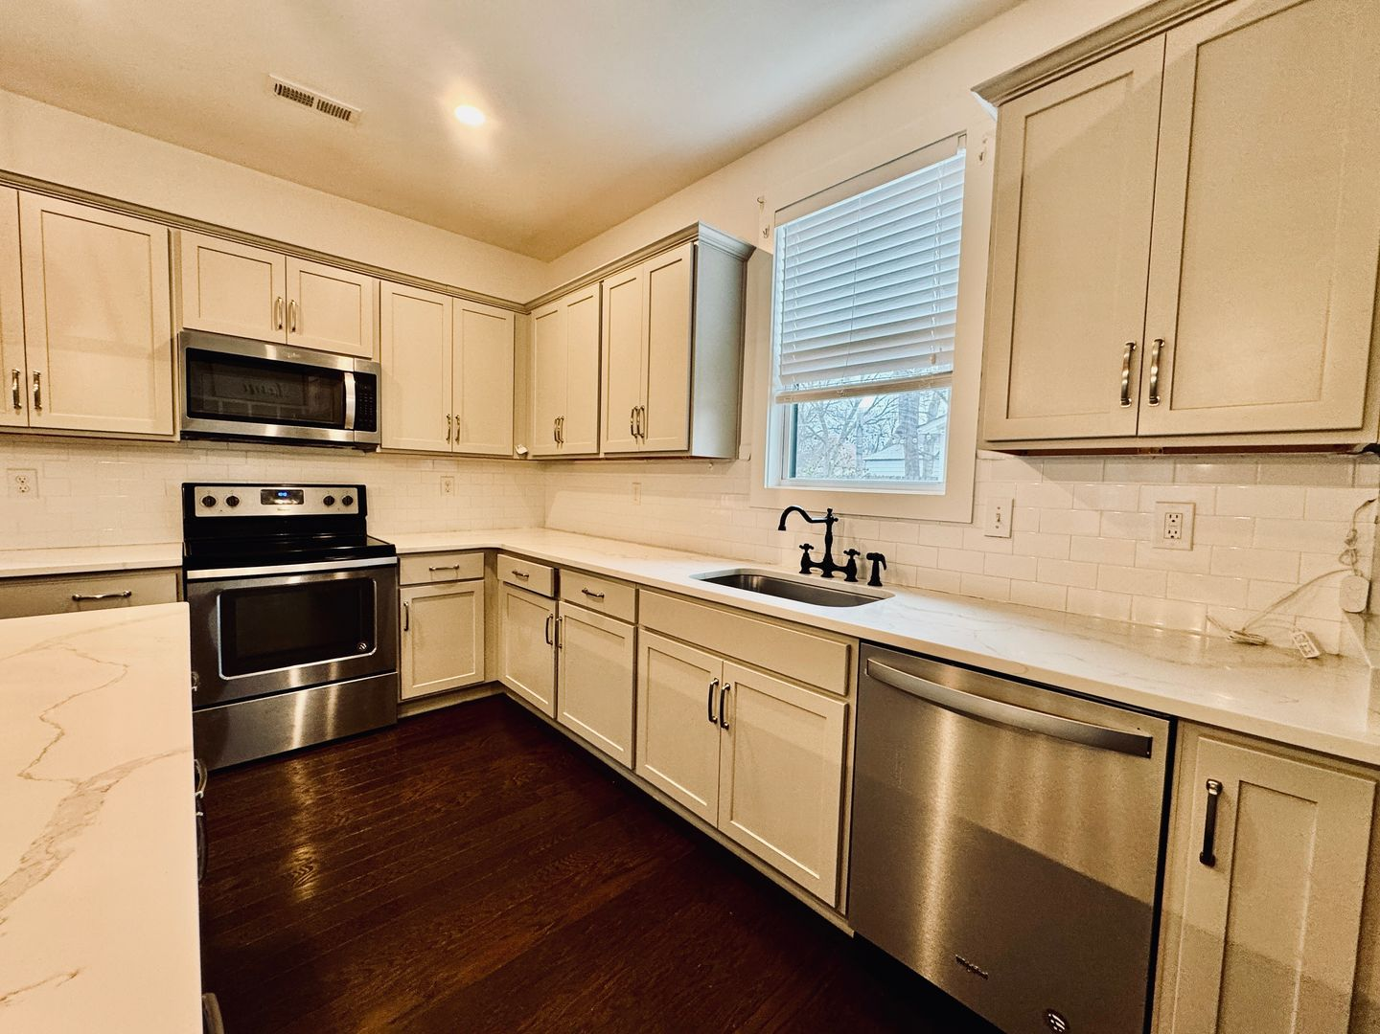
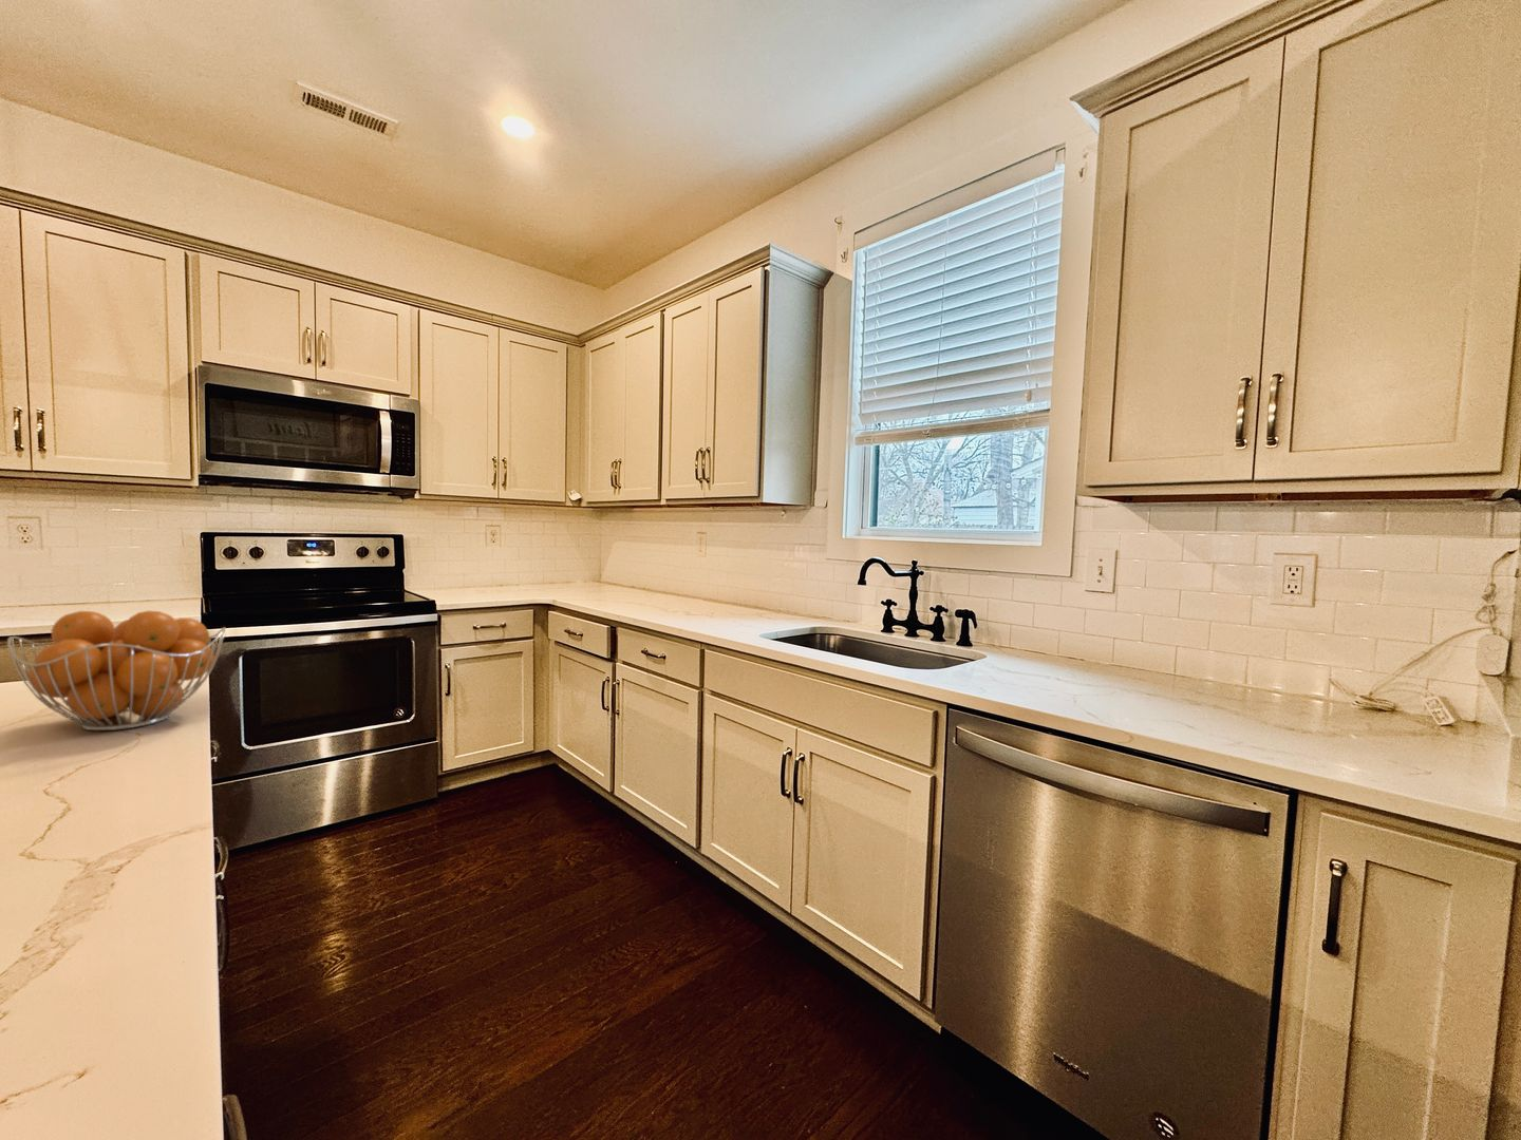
+ fruit basket (126, 665)
